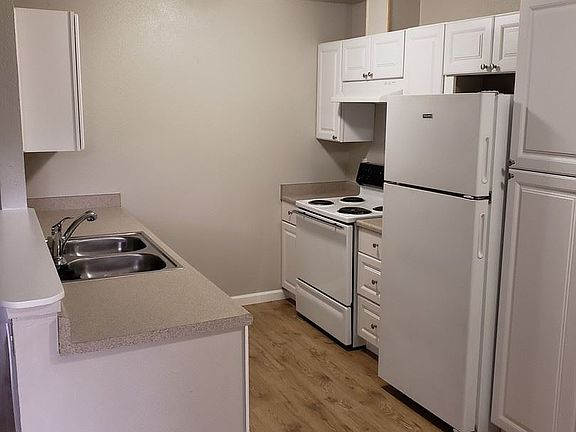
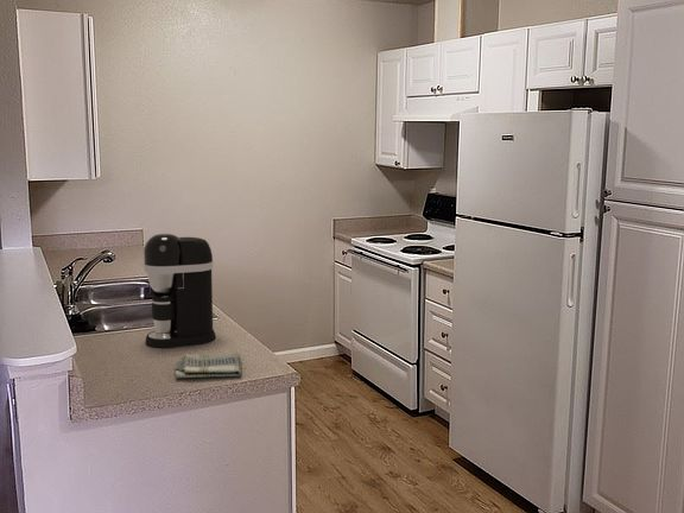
+ dish towel (208, 363)
+ coffee maker (179, 286)
